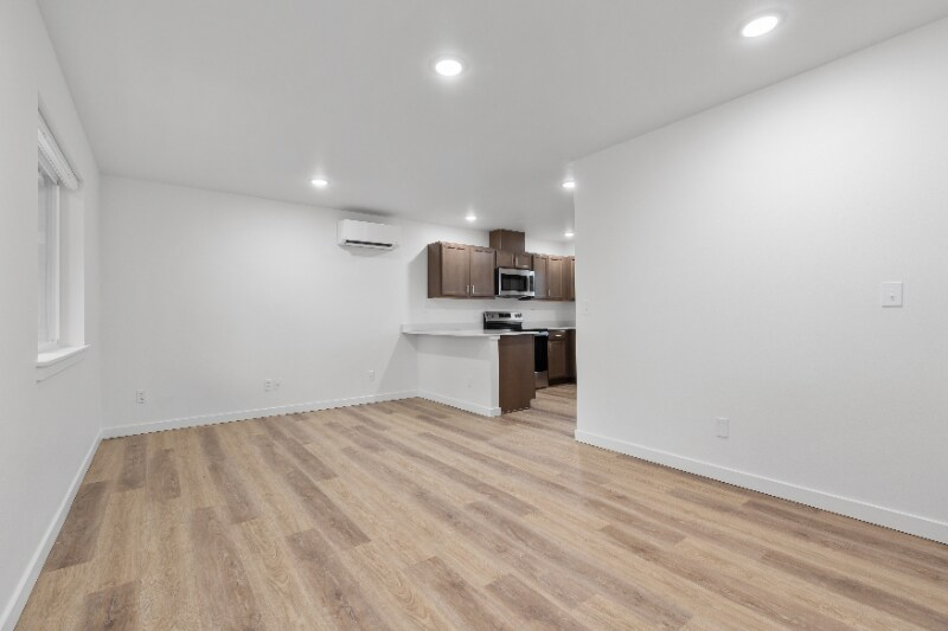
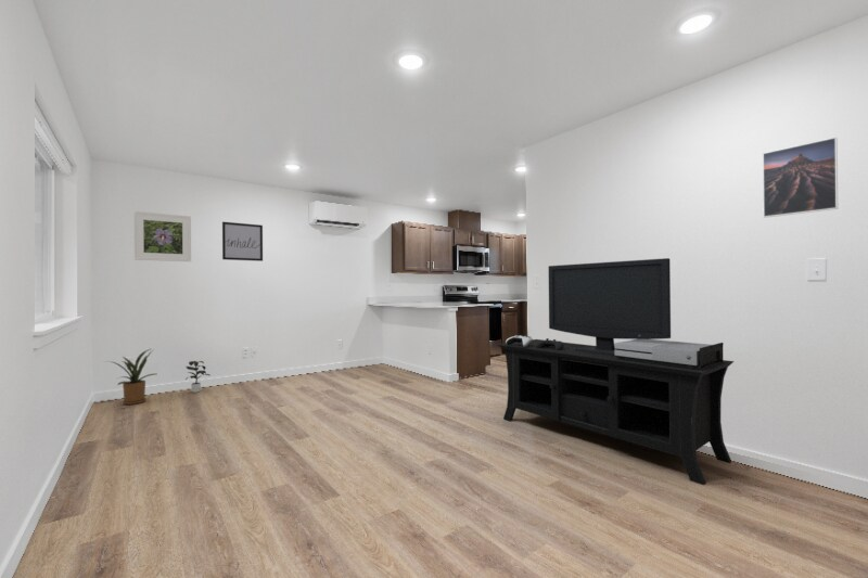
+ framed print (797, 179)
+ potted plant (196, 374)
+ house plant (132, 375)
+ wall art (243, 242)
+ media console (597, 350)
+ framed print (163, 236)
